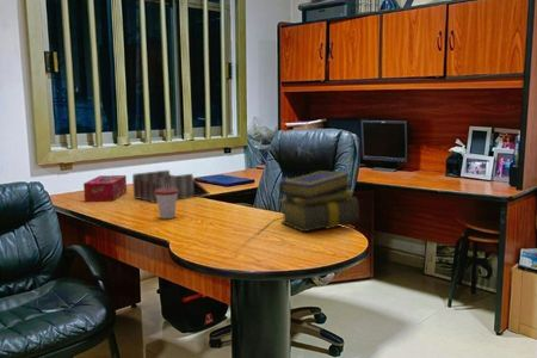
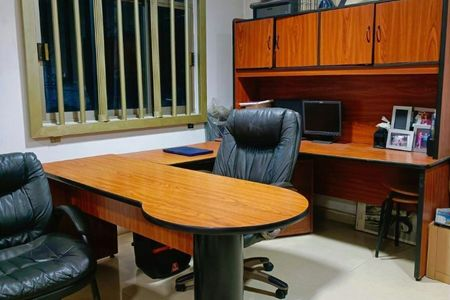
- stack of books (317, 199)
- desk organizer (172, 184)
- cup (166, 200)
- tissue box (106, 187)
